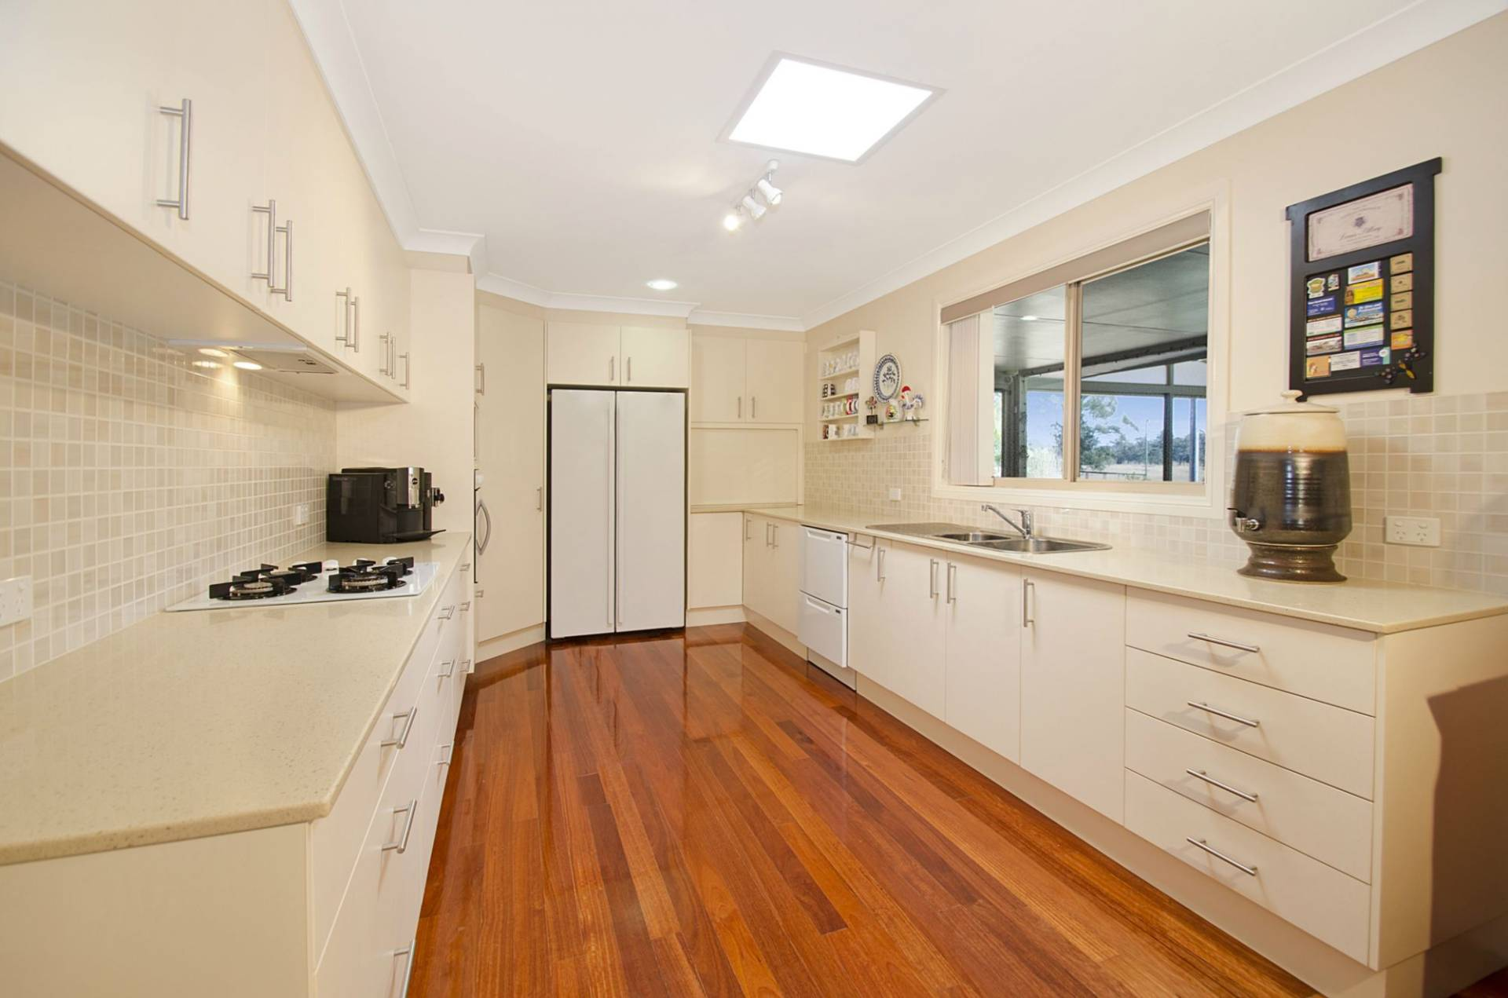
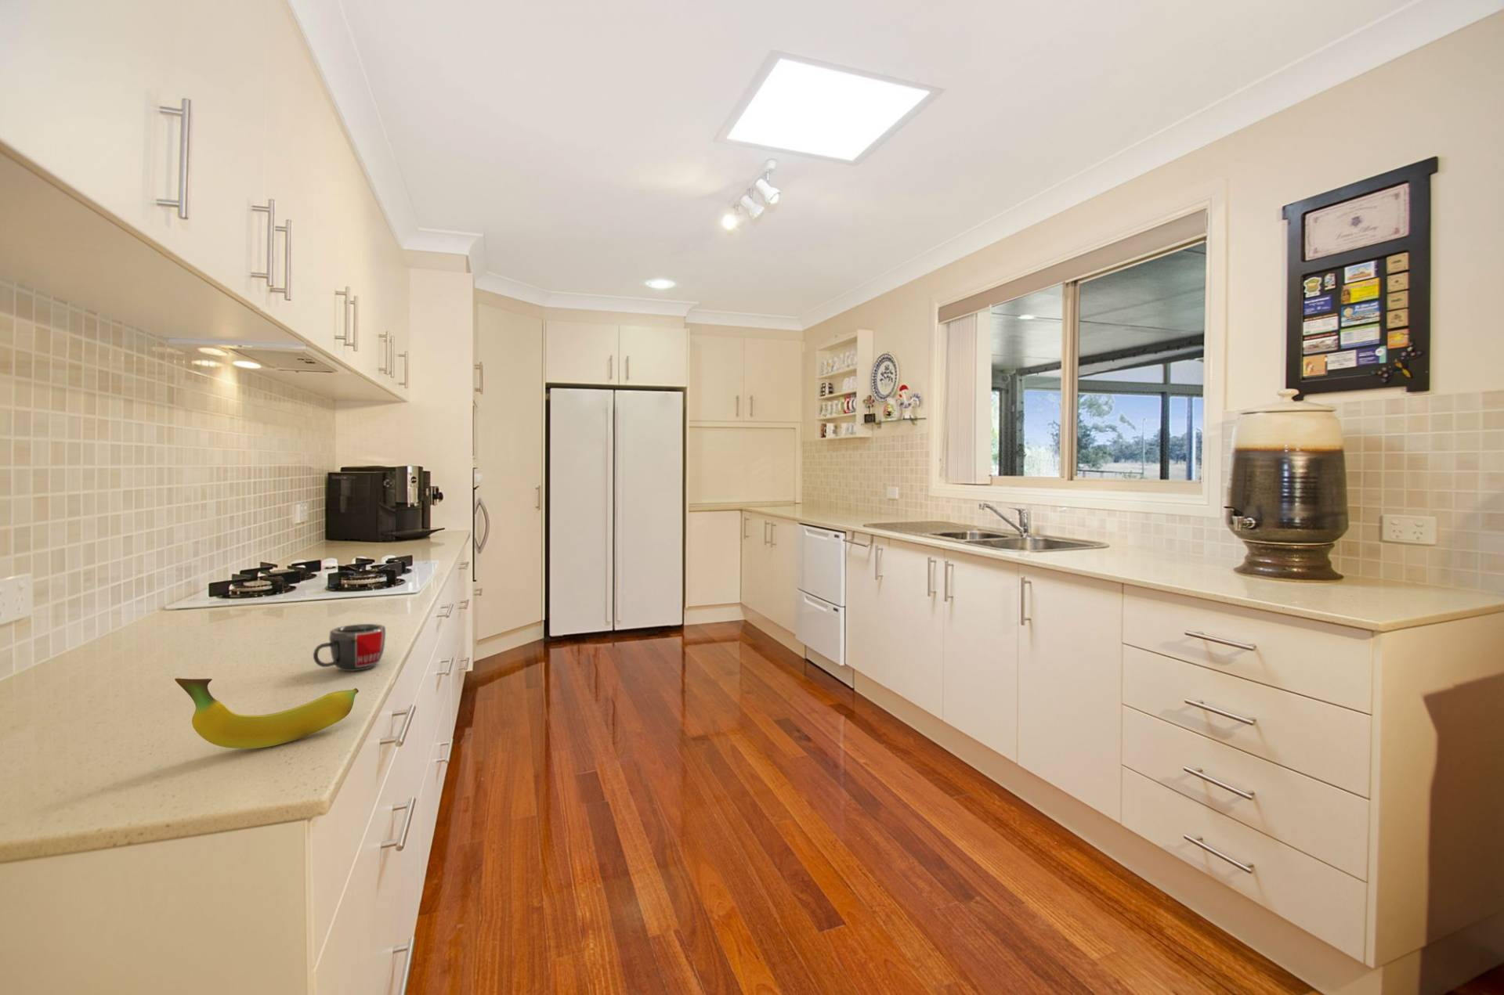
+ fruit (277, 713)
+ mug (349, 649)
